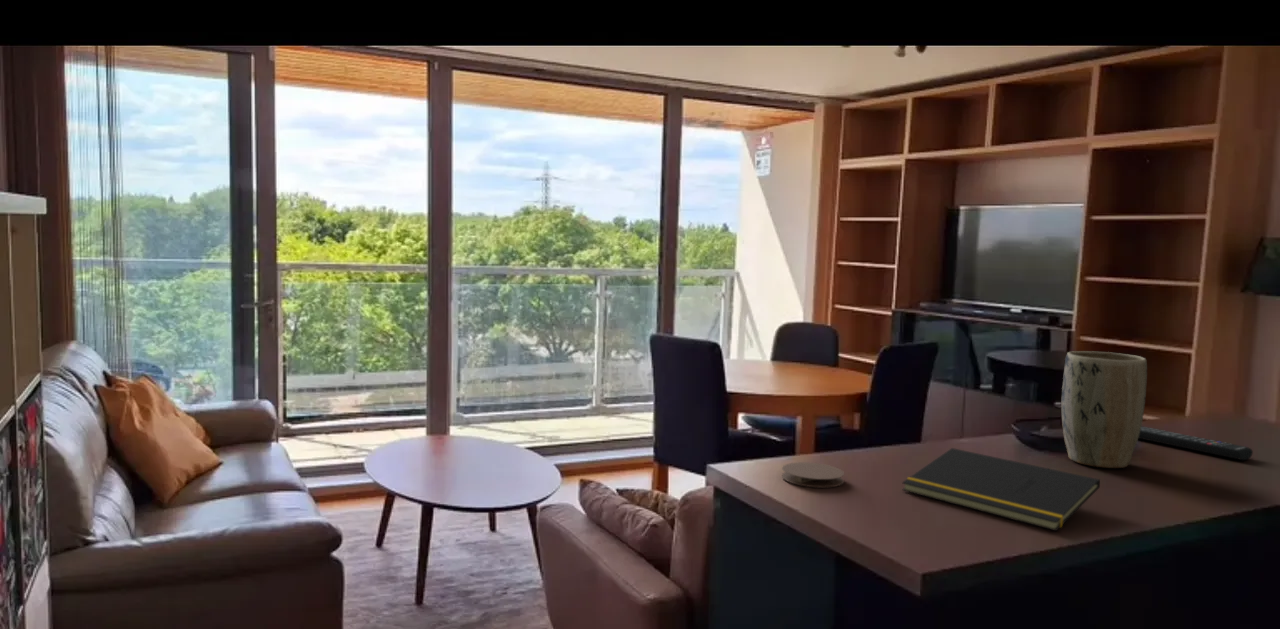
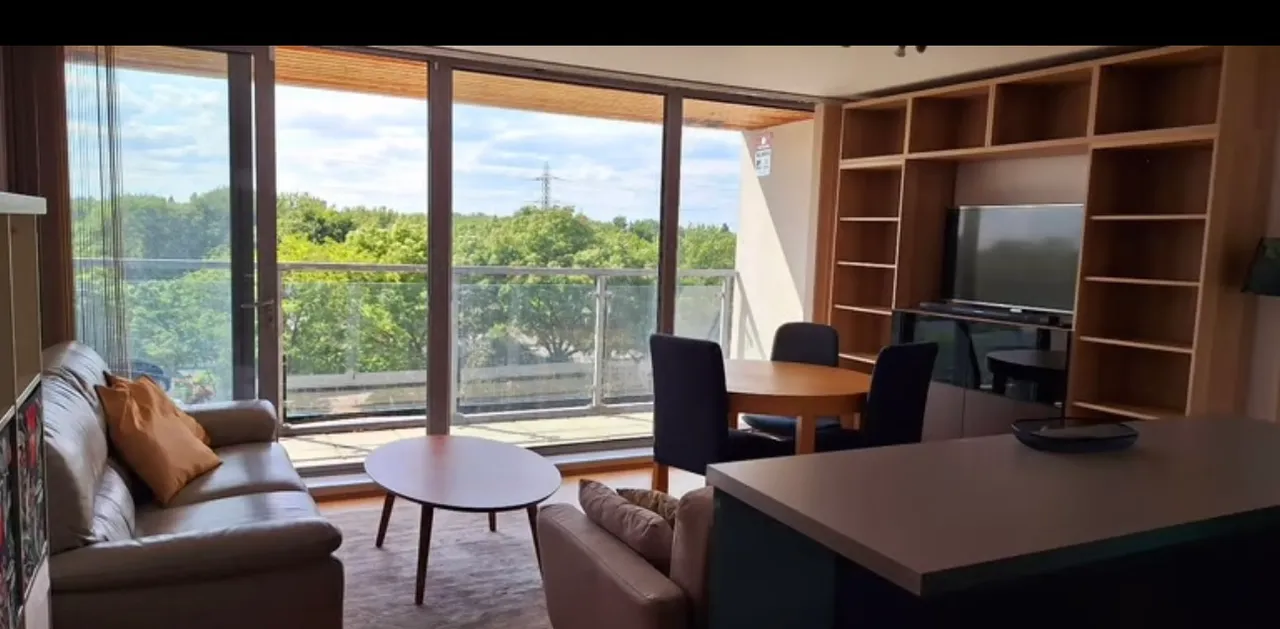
- notepad (998, 484)
- coaster (812, 474)
- remote control (1181, 441)
- plant pot (1101, 408)
